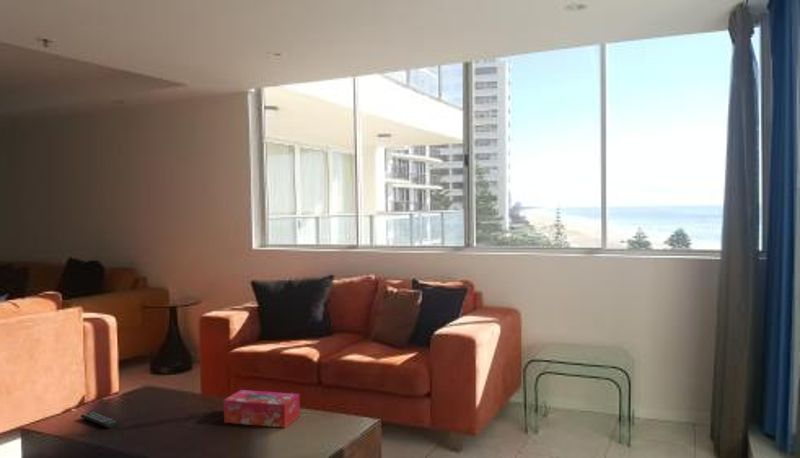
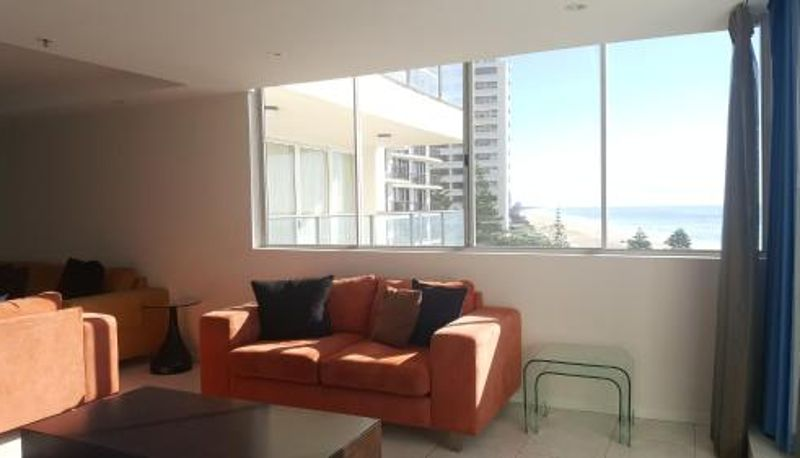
- tissue box (262, 408)
- remote control (99, 419)
